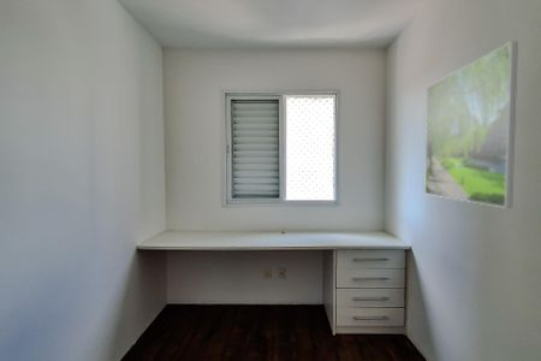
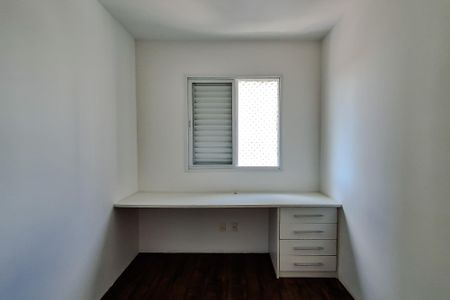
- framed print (460, 135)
